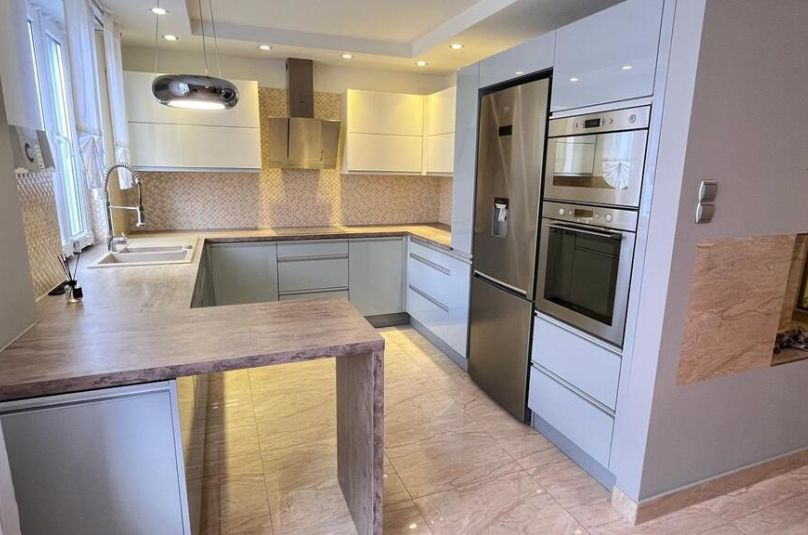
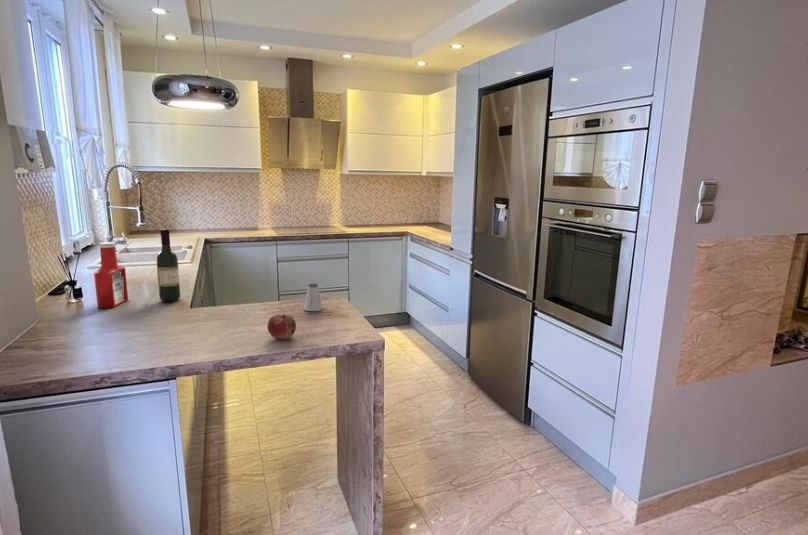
+ saltshaker (313, 296)
+ wine bottle (167, 265)
+ fruit (282, 326)
+ soap bottle (110, 273)
